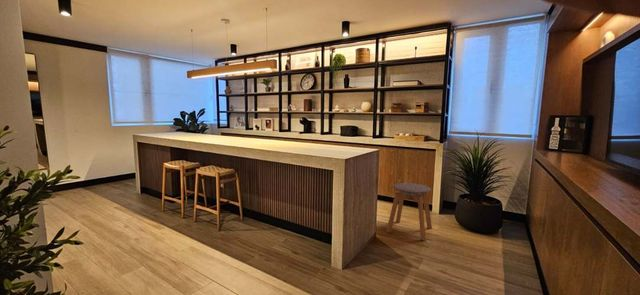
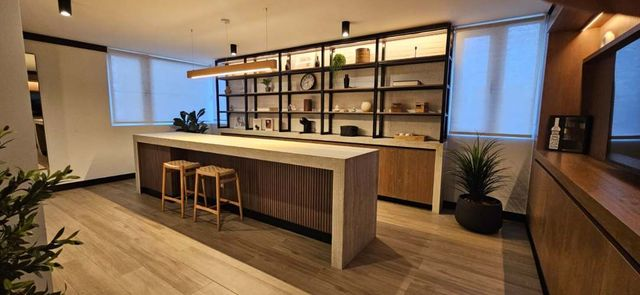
- stool (412, 200)
